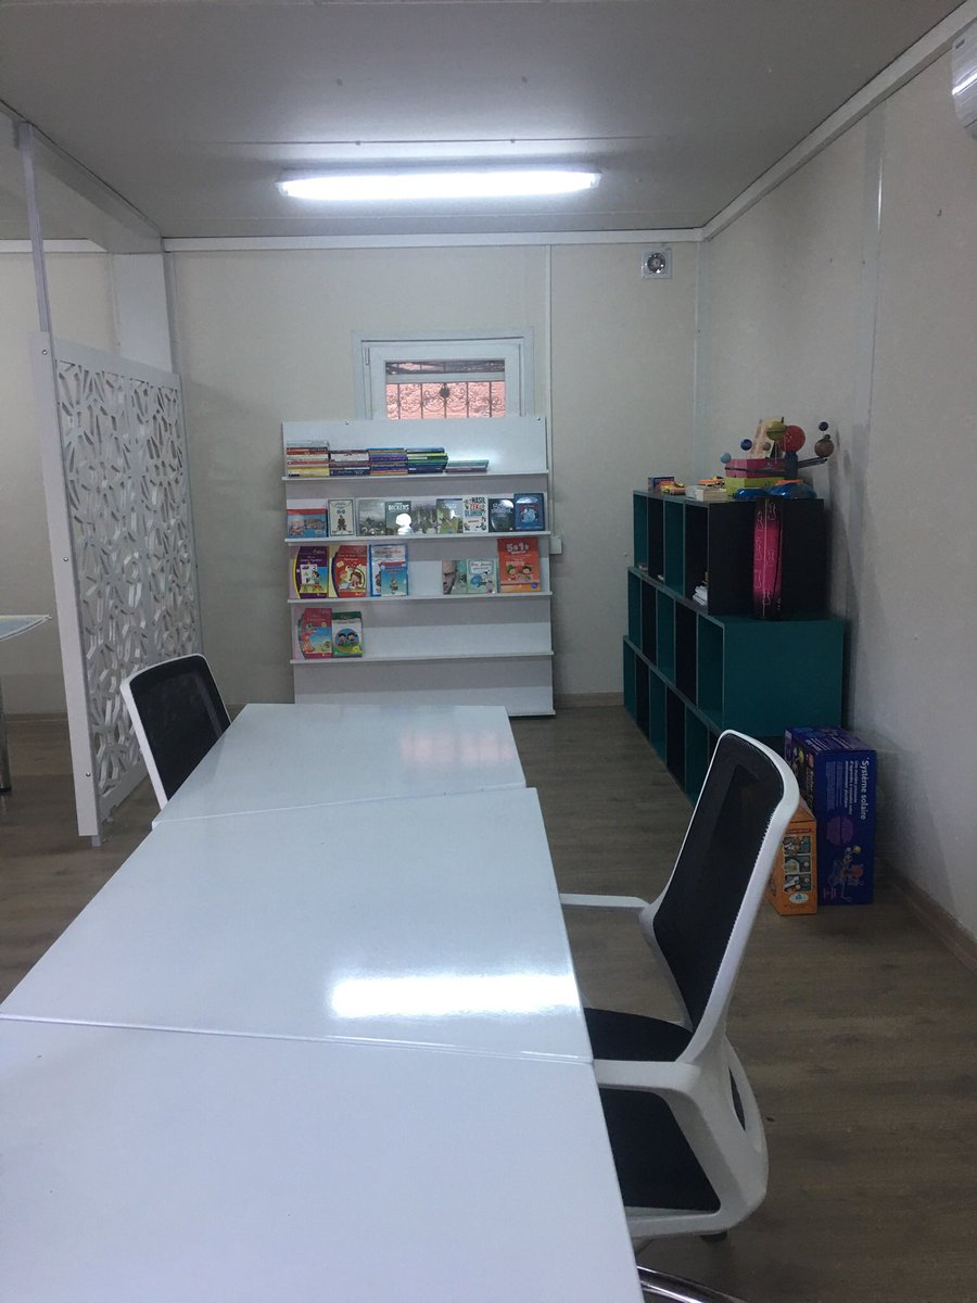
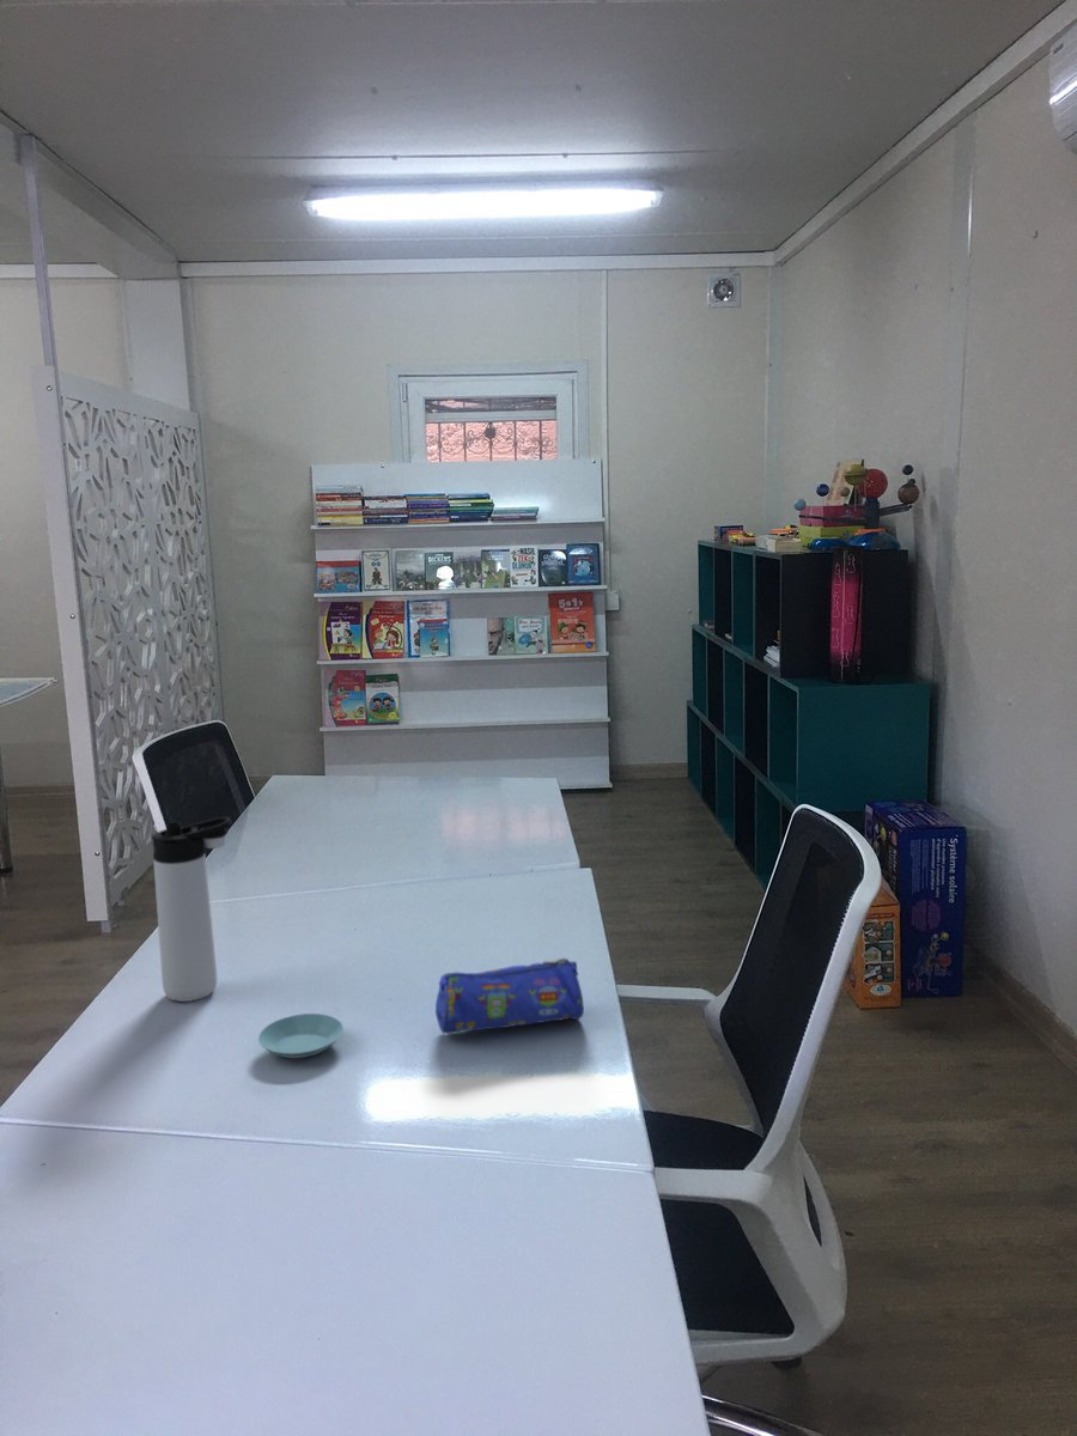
+ saucer (302, 1039)
+ thermos bottle (196, 907)
+ pencil case (510, 993)
